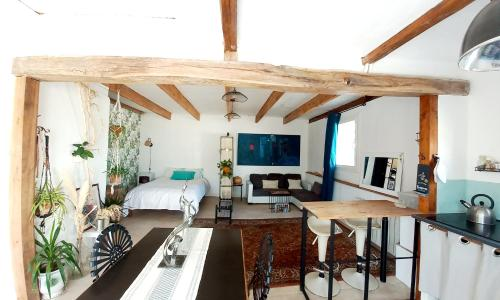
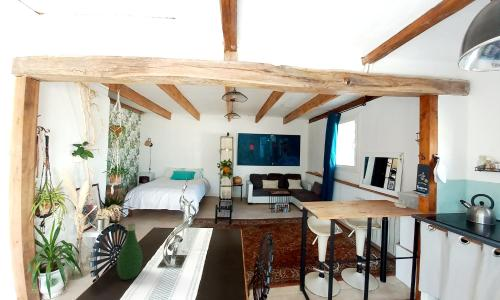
+ bottle (130, 249)
